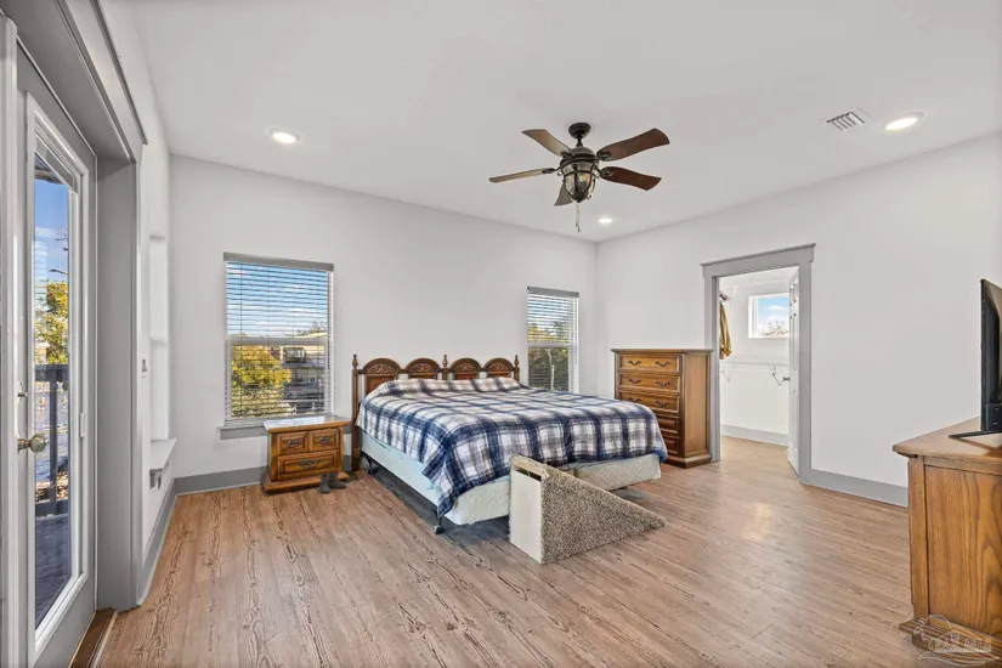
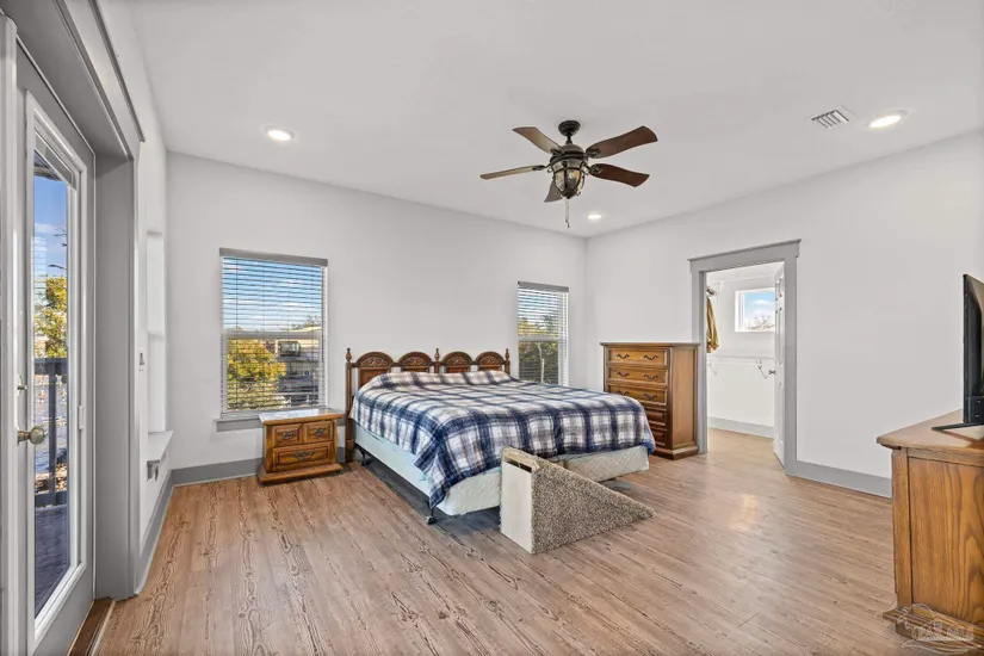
- boots (330, 481)
